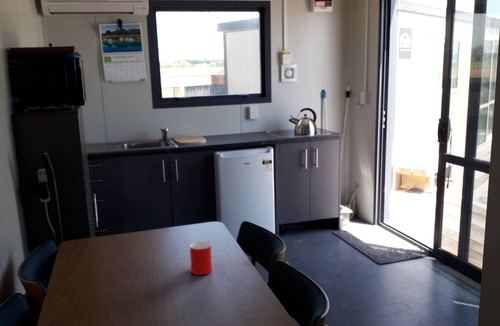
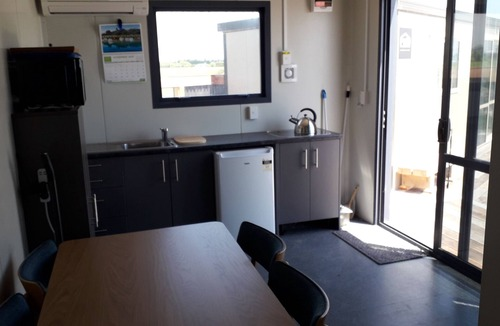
- cup (199, 256)
